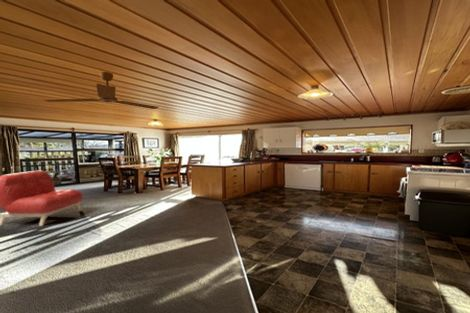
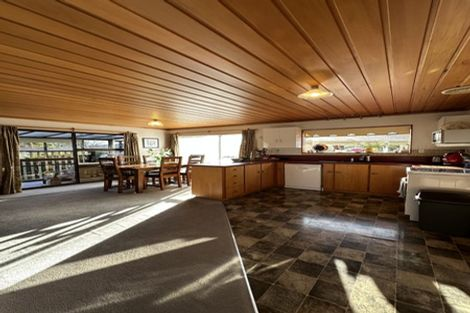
- armchair (43, 194)
- ceiling fan (106, 84)
